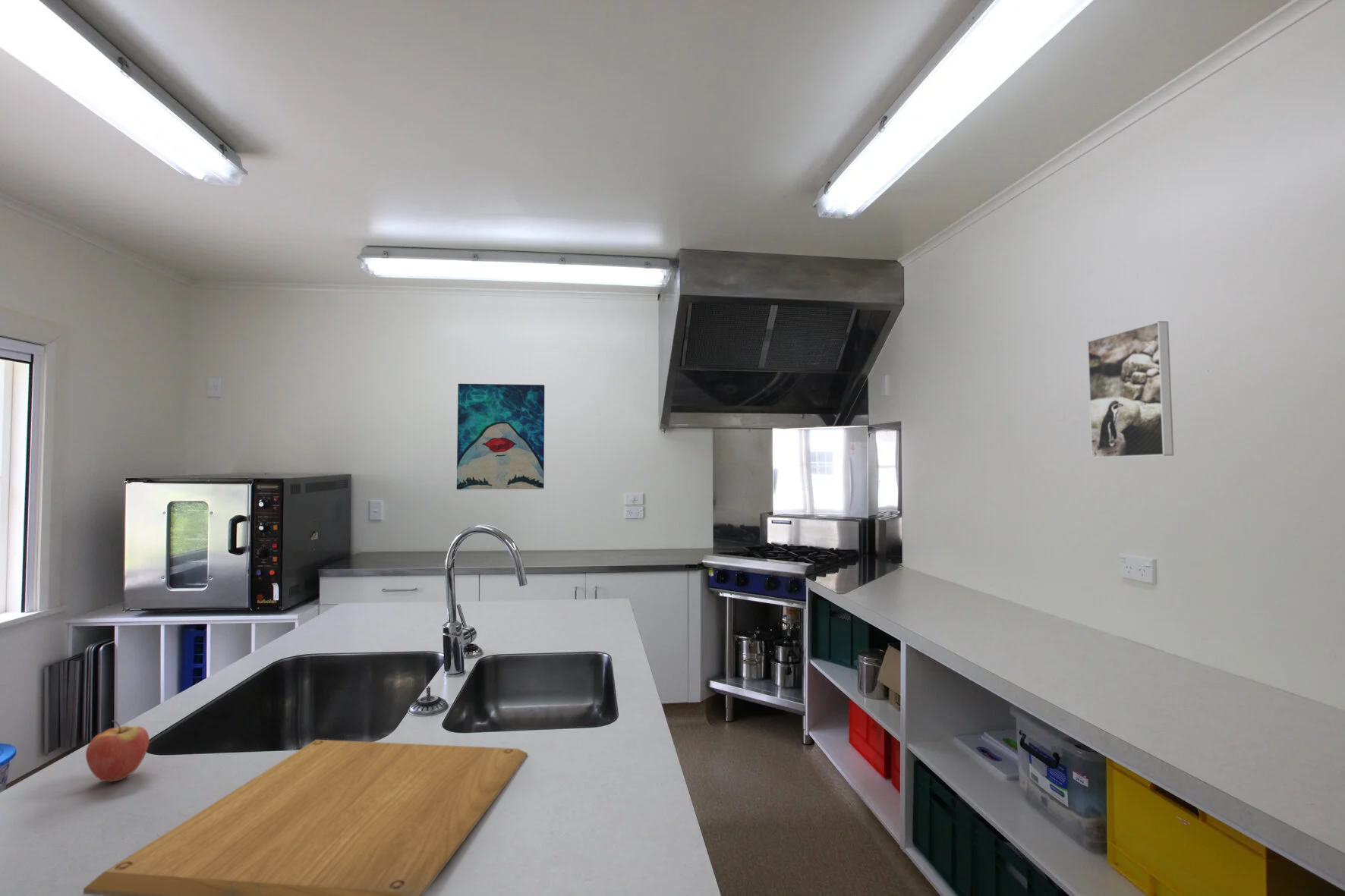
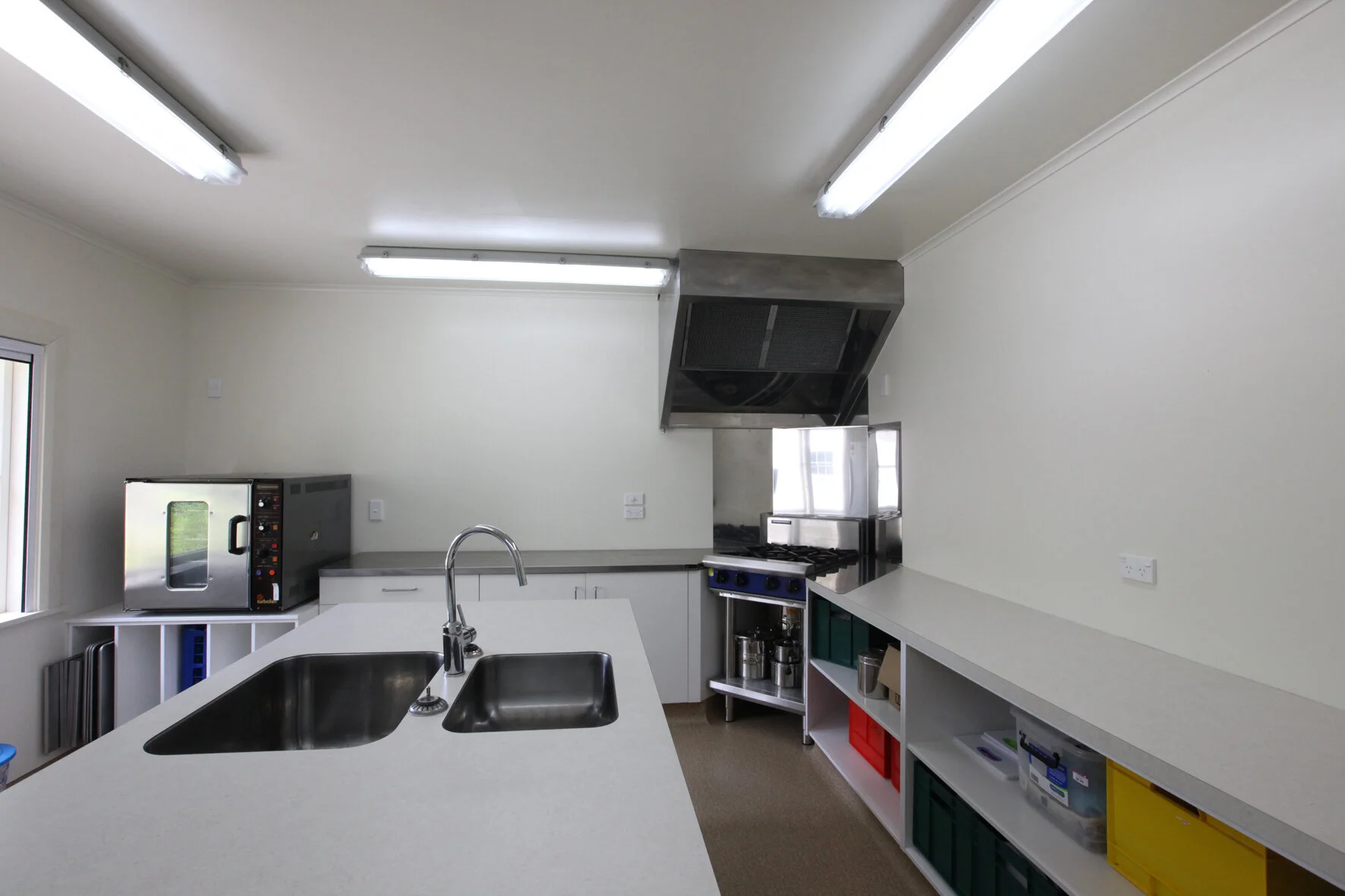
- fruit (118, 748)
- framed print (1127, 394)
- wall art (501, 436)
- chopping board (348, 805)
